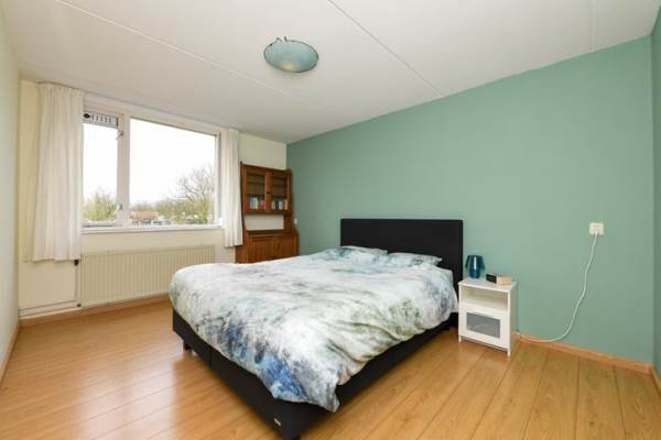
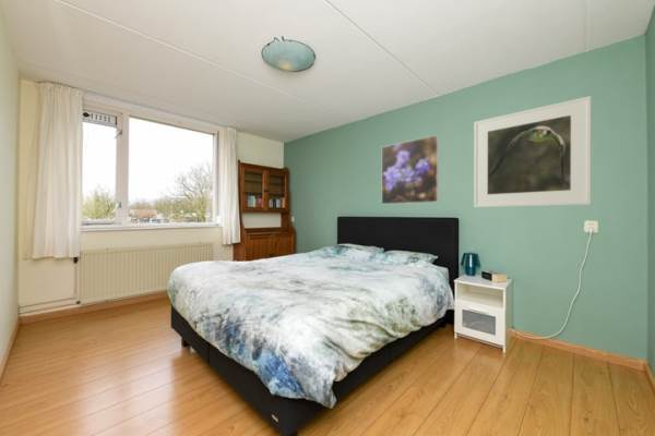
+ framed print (525, 158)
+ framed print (407, 172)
